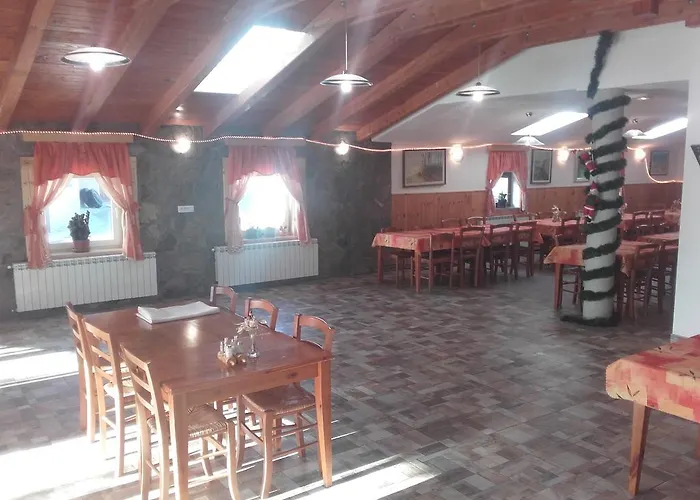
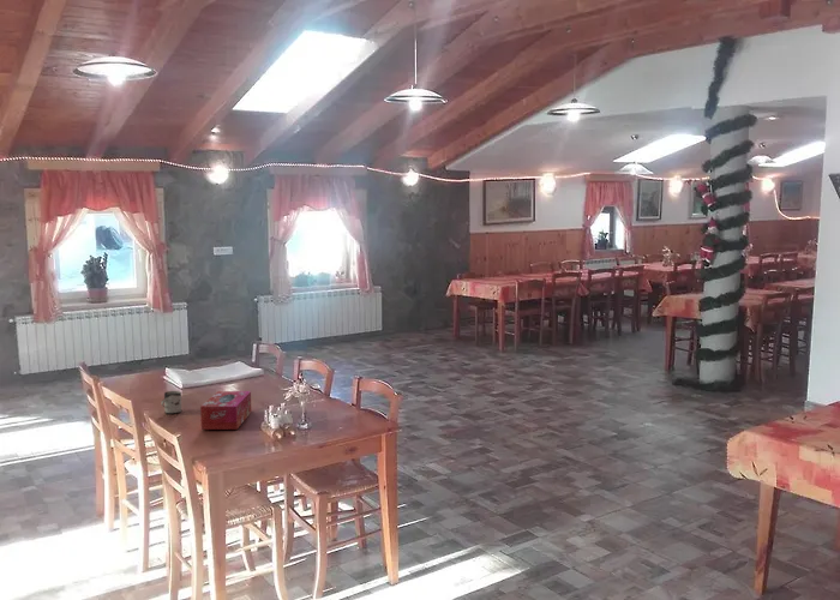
+ cup (170, 402)
+ tissue box (227, 409)
